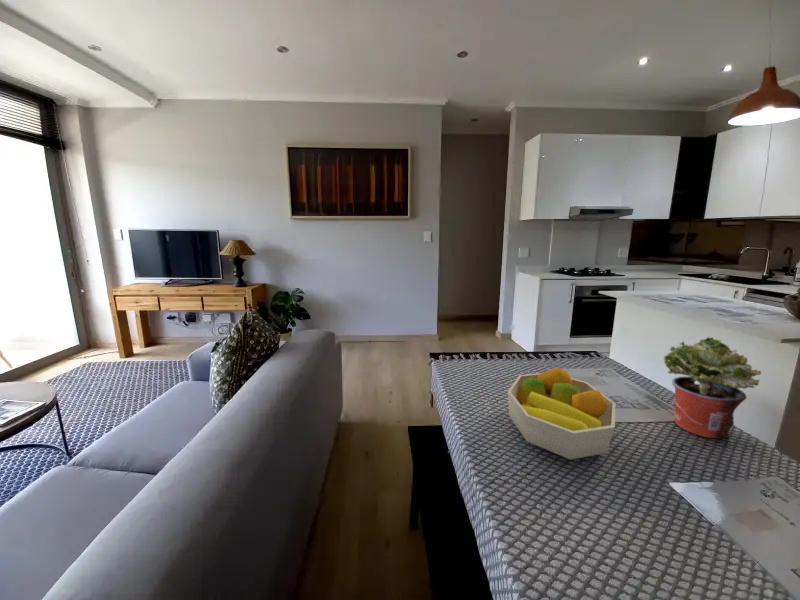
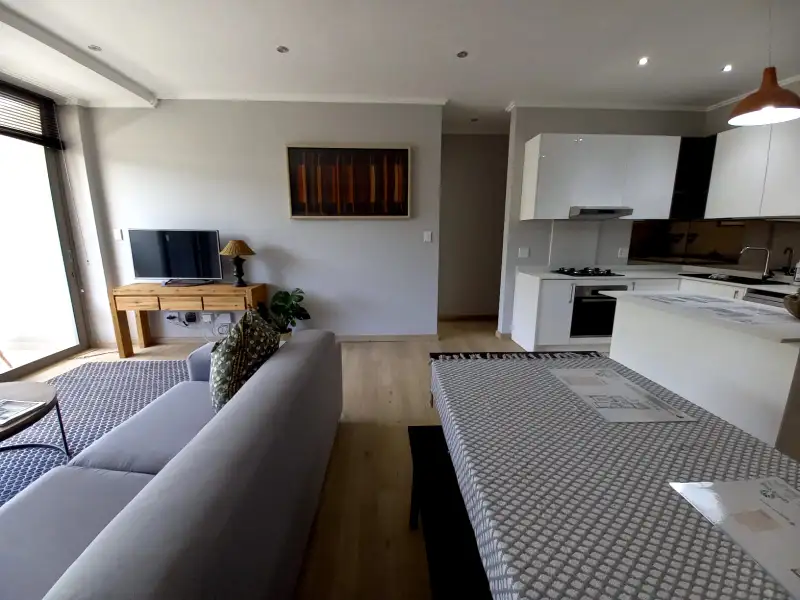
- potted plant (706, 385)
- fruit bowl (558, 406)
